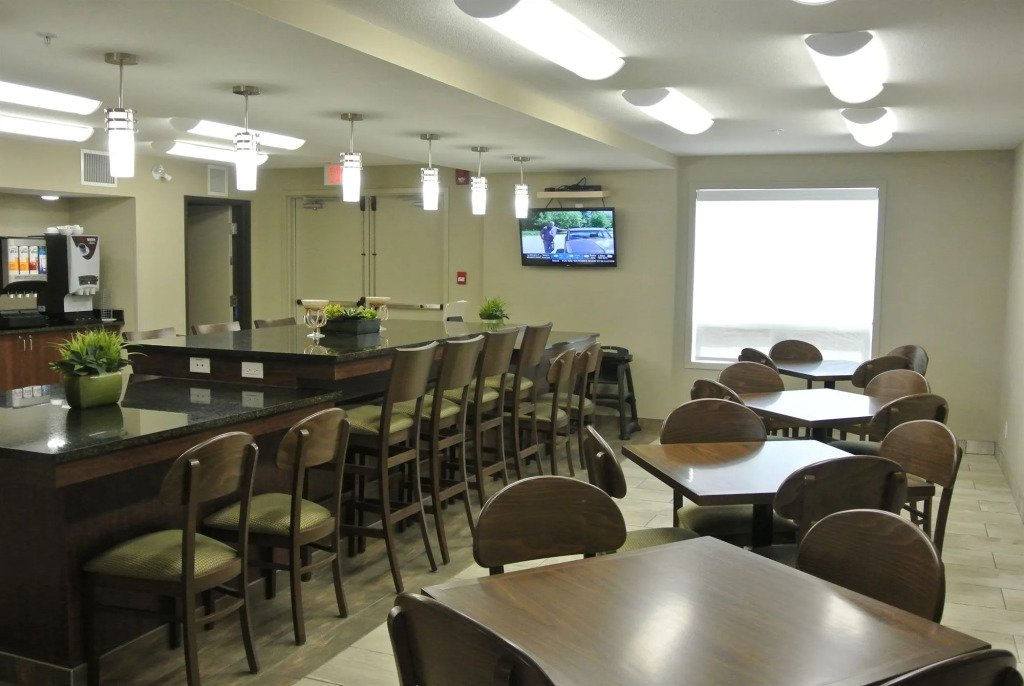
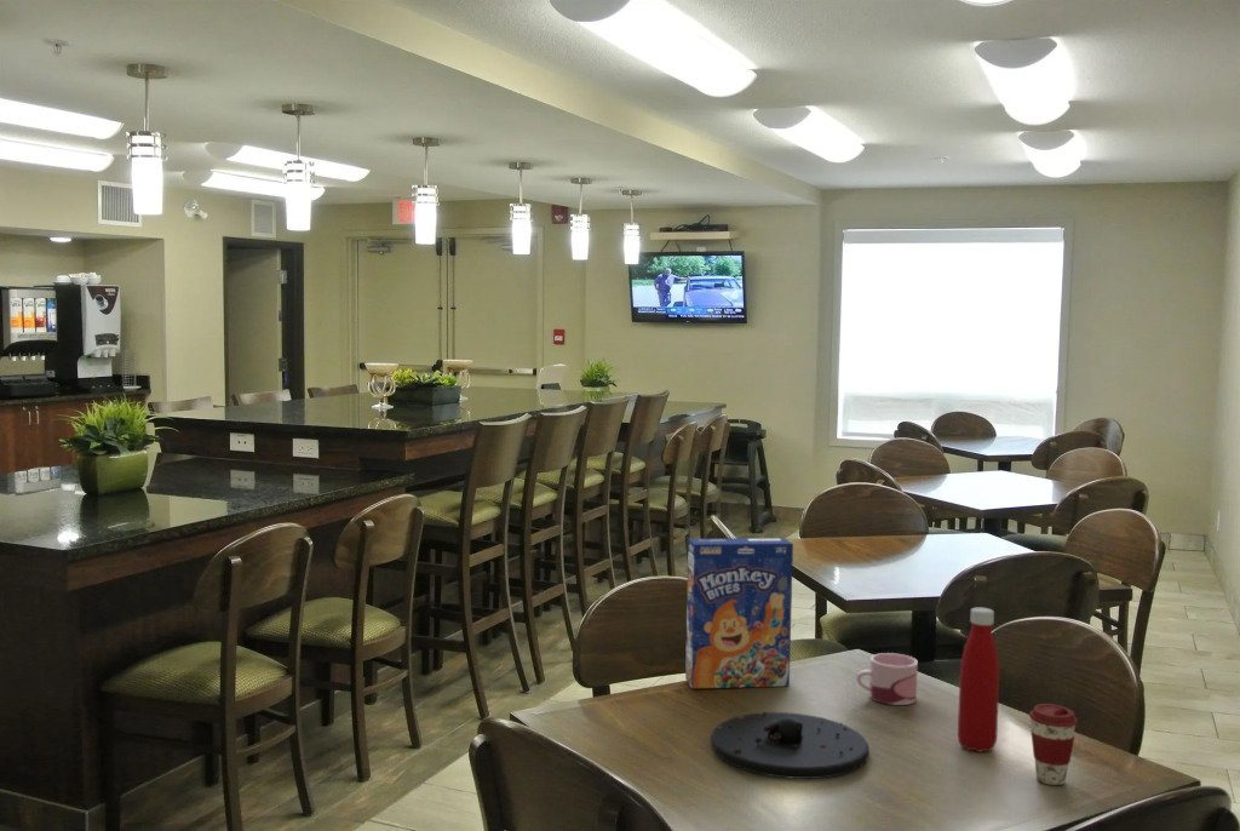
+ mug (886, 677)
+ plate (788, 732)
+ bottle (978, 677)
+ cereal box (737, 612)
+ coffee cup (1051, 744)
